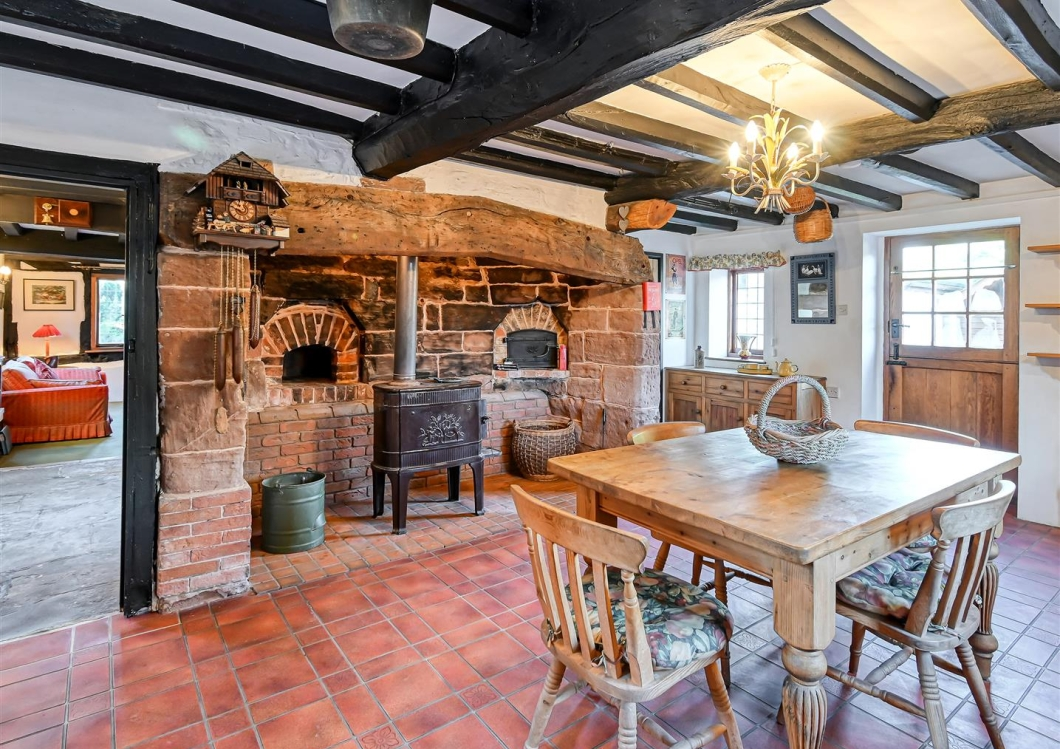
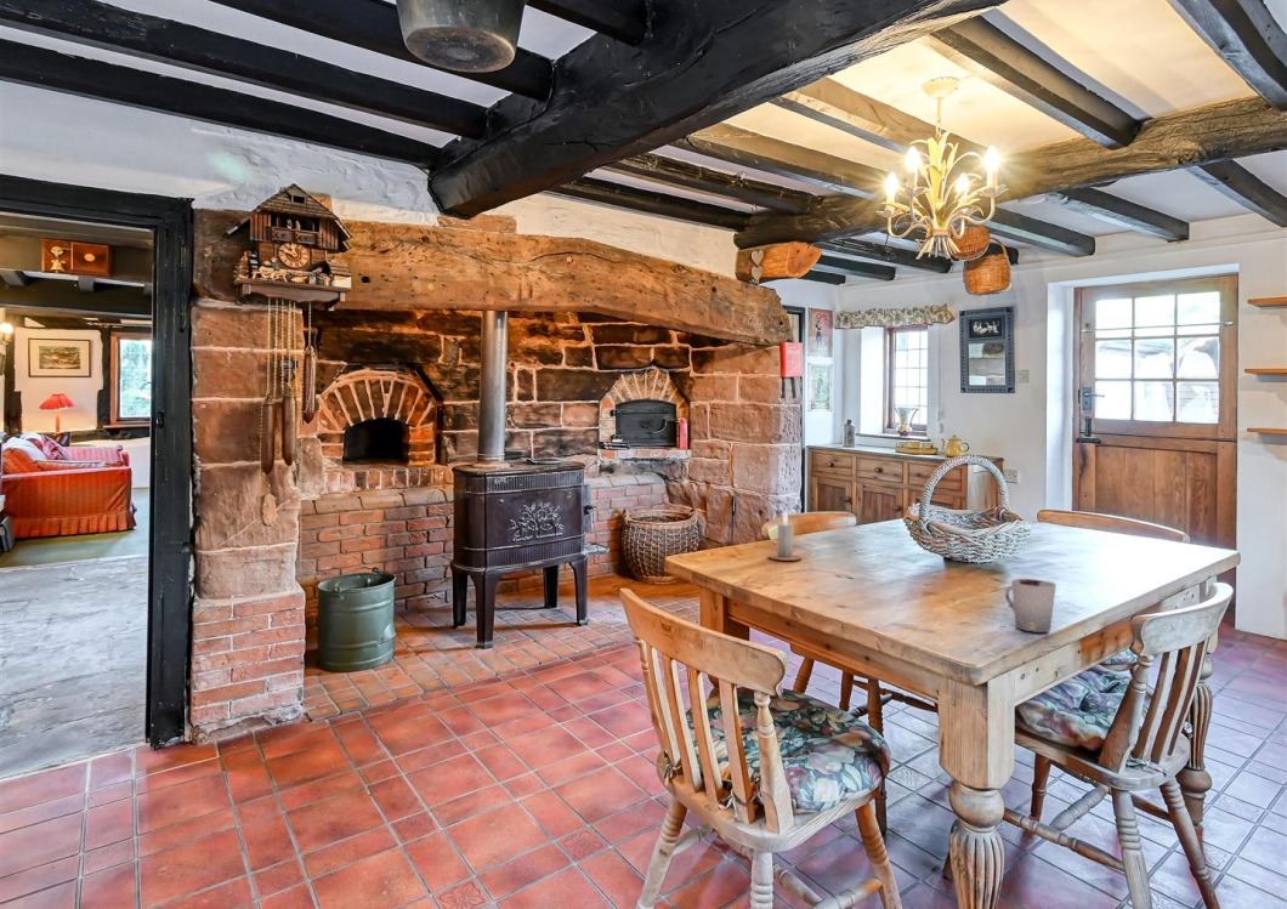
+ candle (784, 533)
+ cup (1026, 603)
